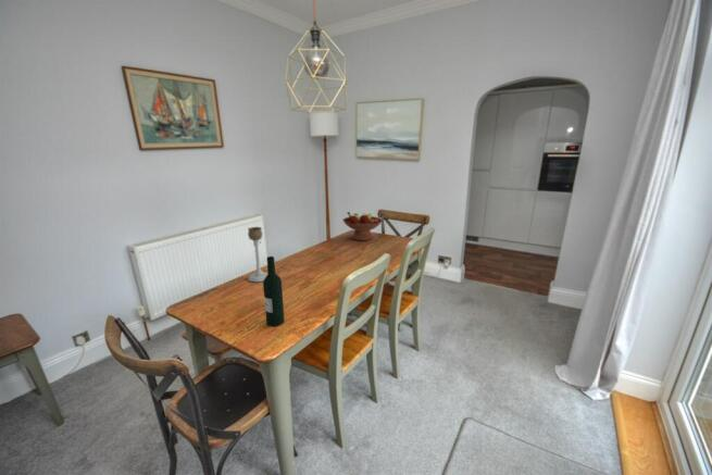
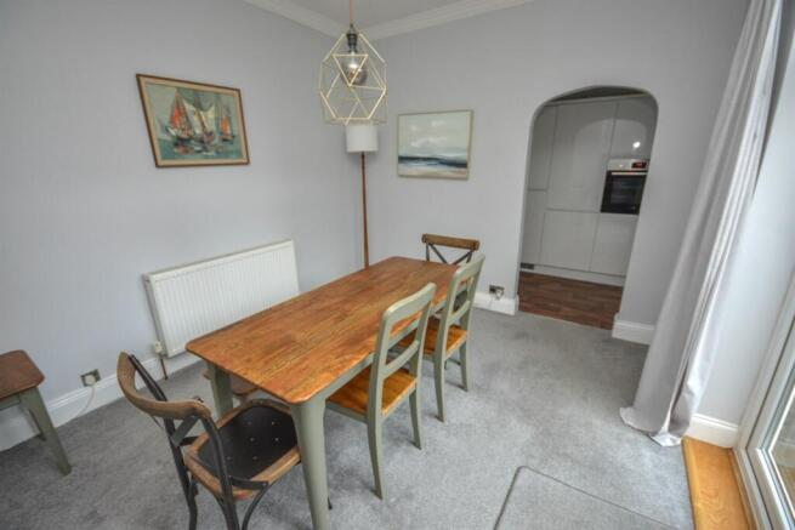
- fruit bowl (362, 225)
- wine bottle (273, 290)
- candle holder (257, 253)
